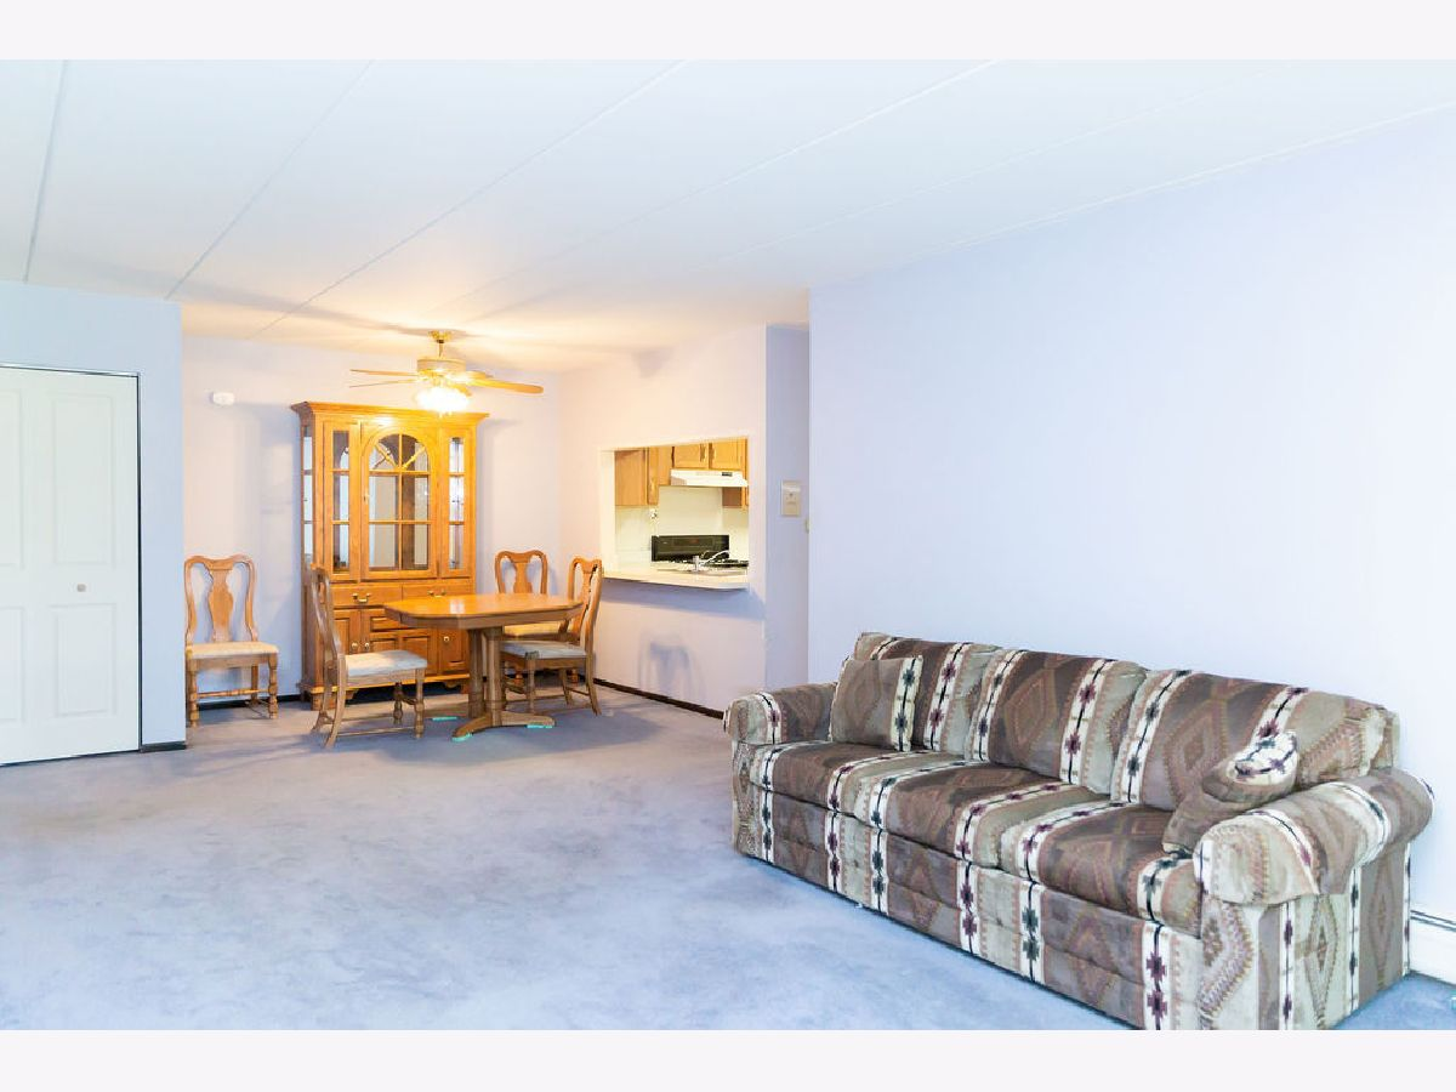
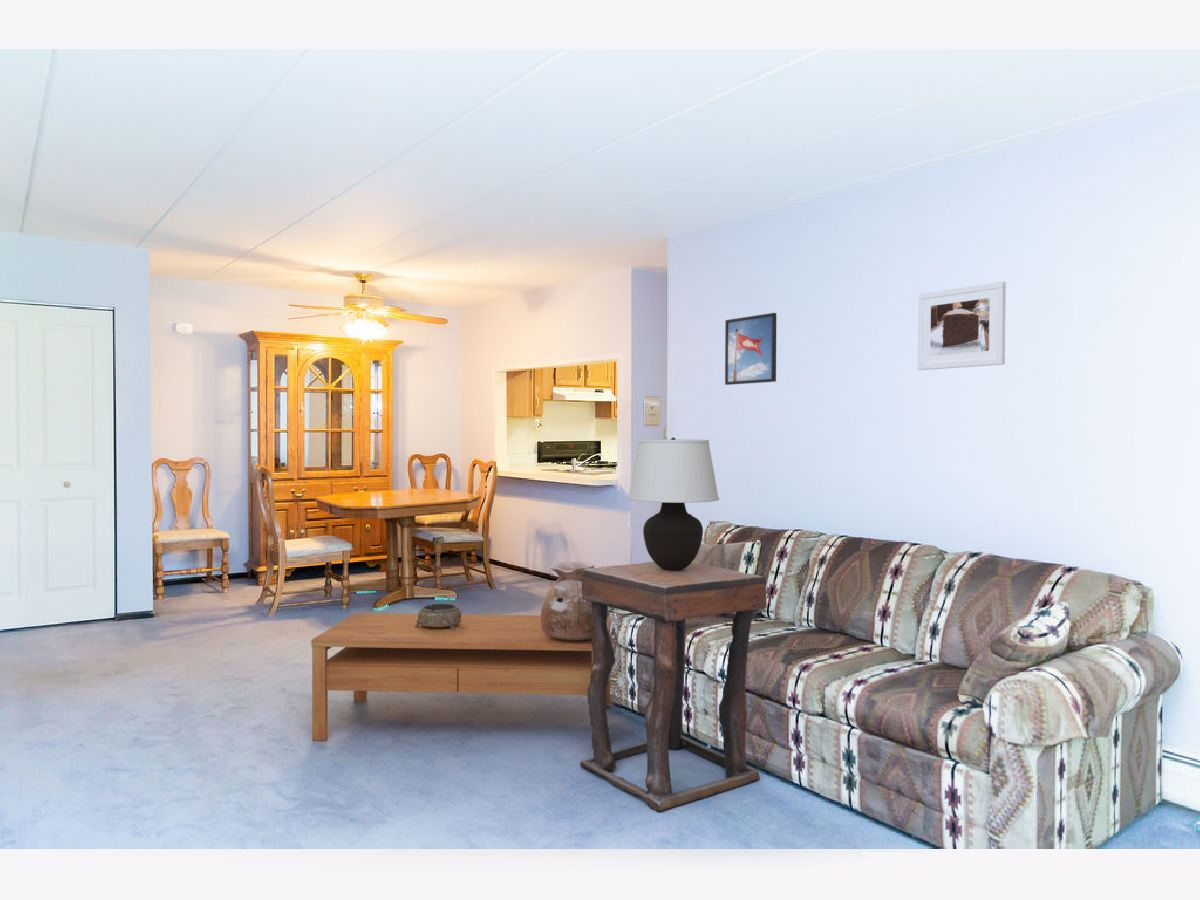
+ vase (573, 600)
+ coffee table (470, 674)
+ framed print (959, 327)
+ table lamp (673, 502)
+ side table (669, 671)
+ decorative bowl (438, 616)
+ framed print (749, 349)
